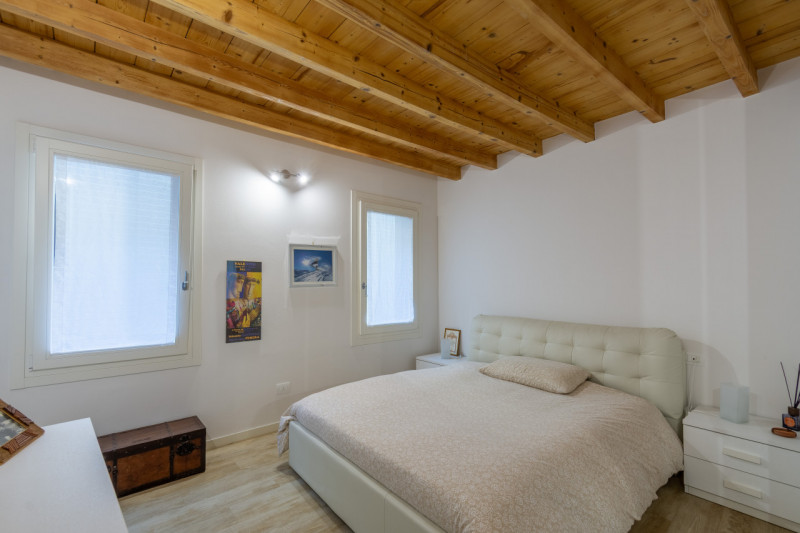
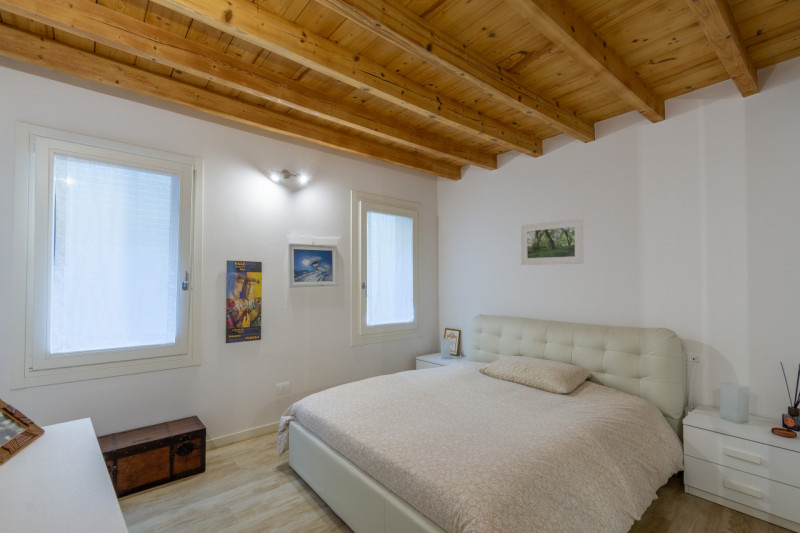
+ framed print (550, 243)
